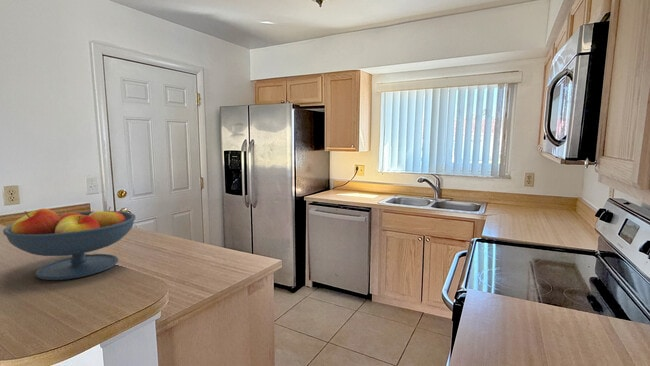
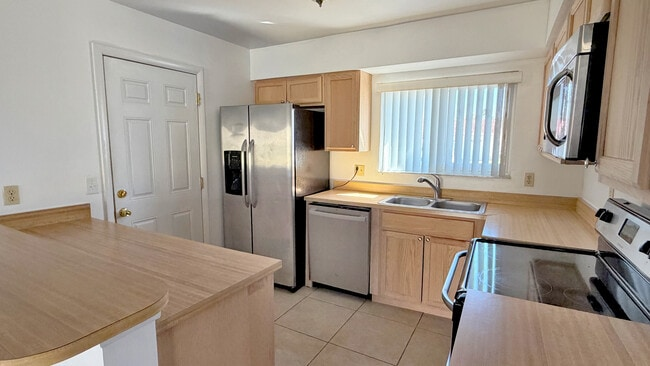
- fruit bowl (76, 236)
